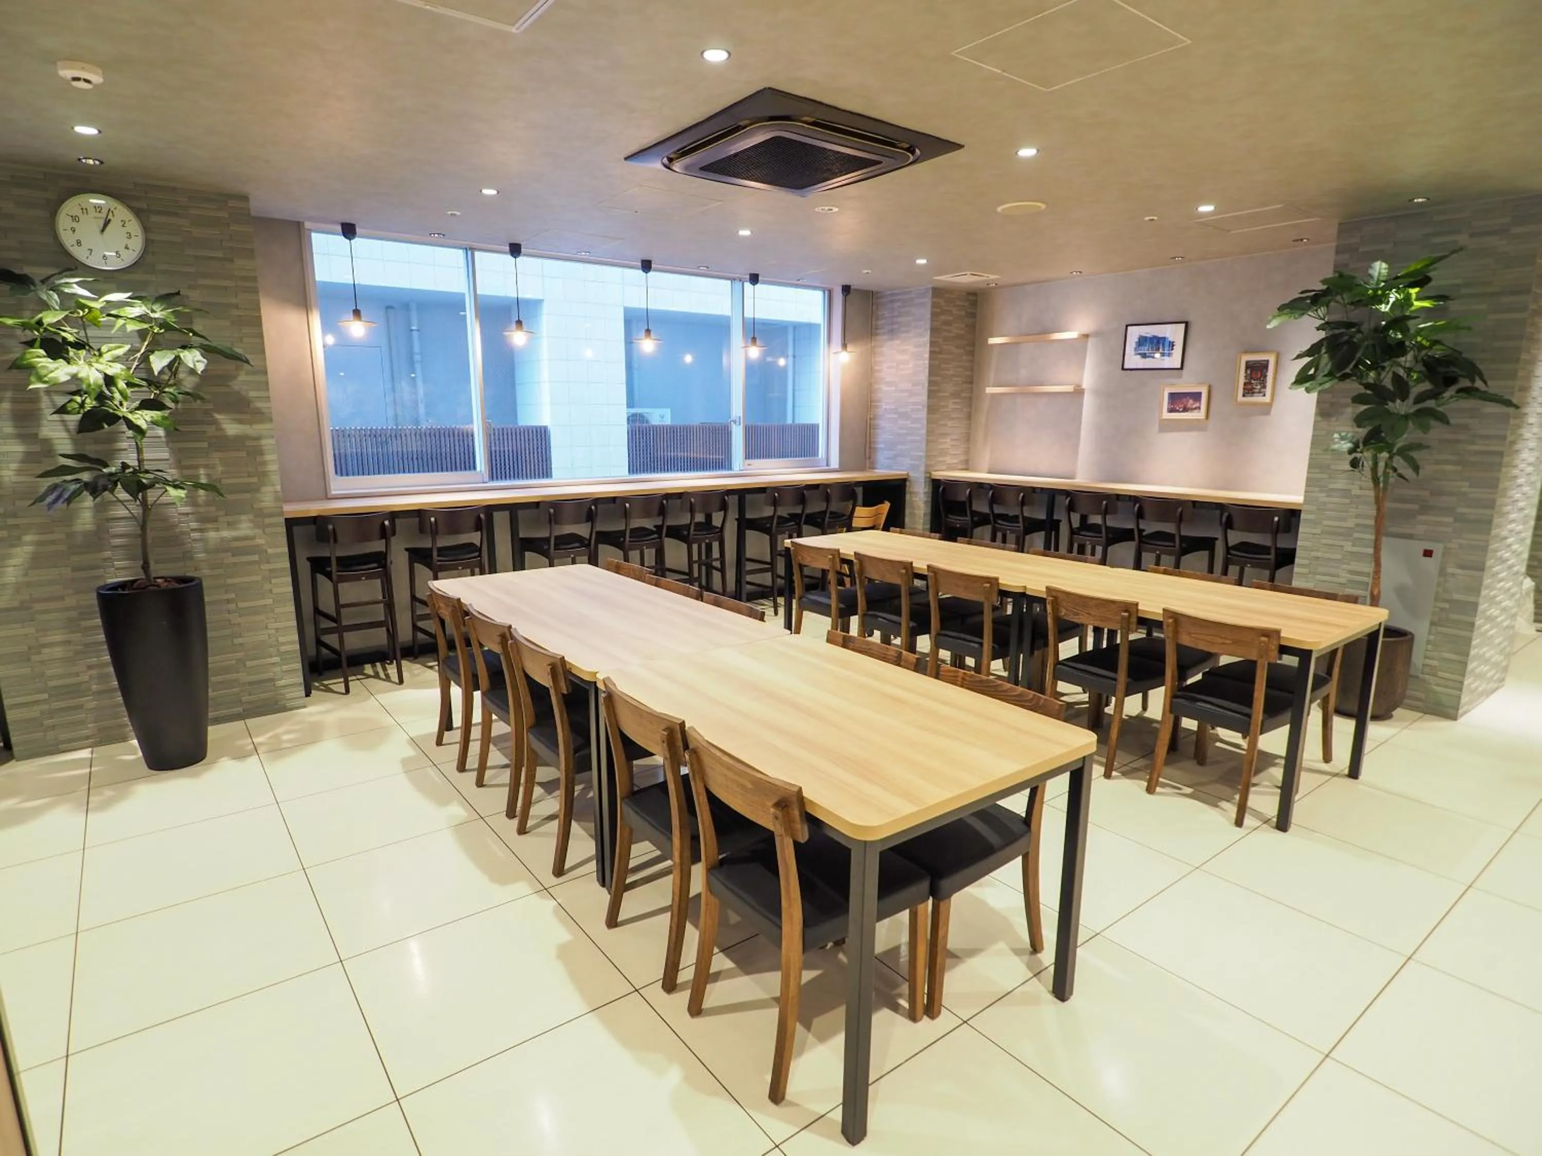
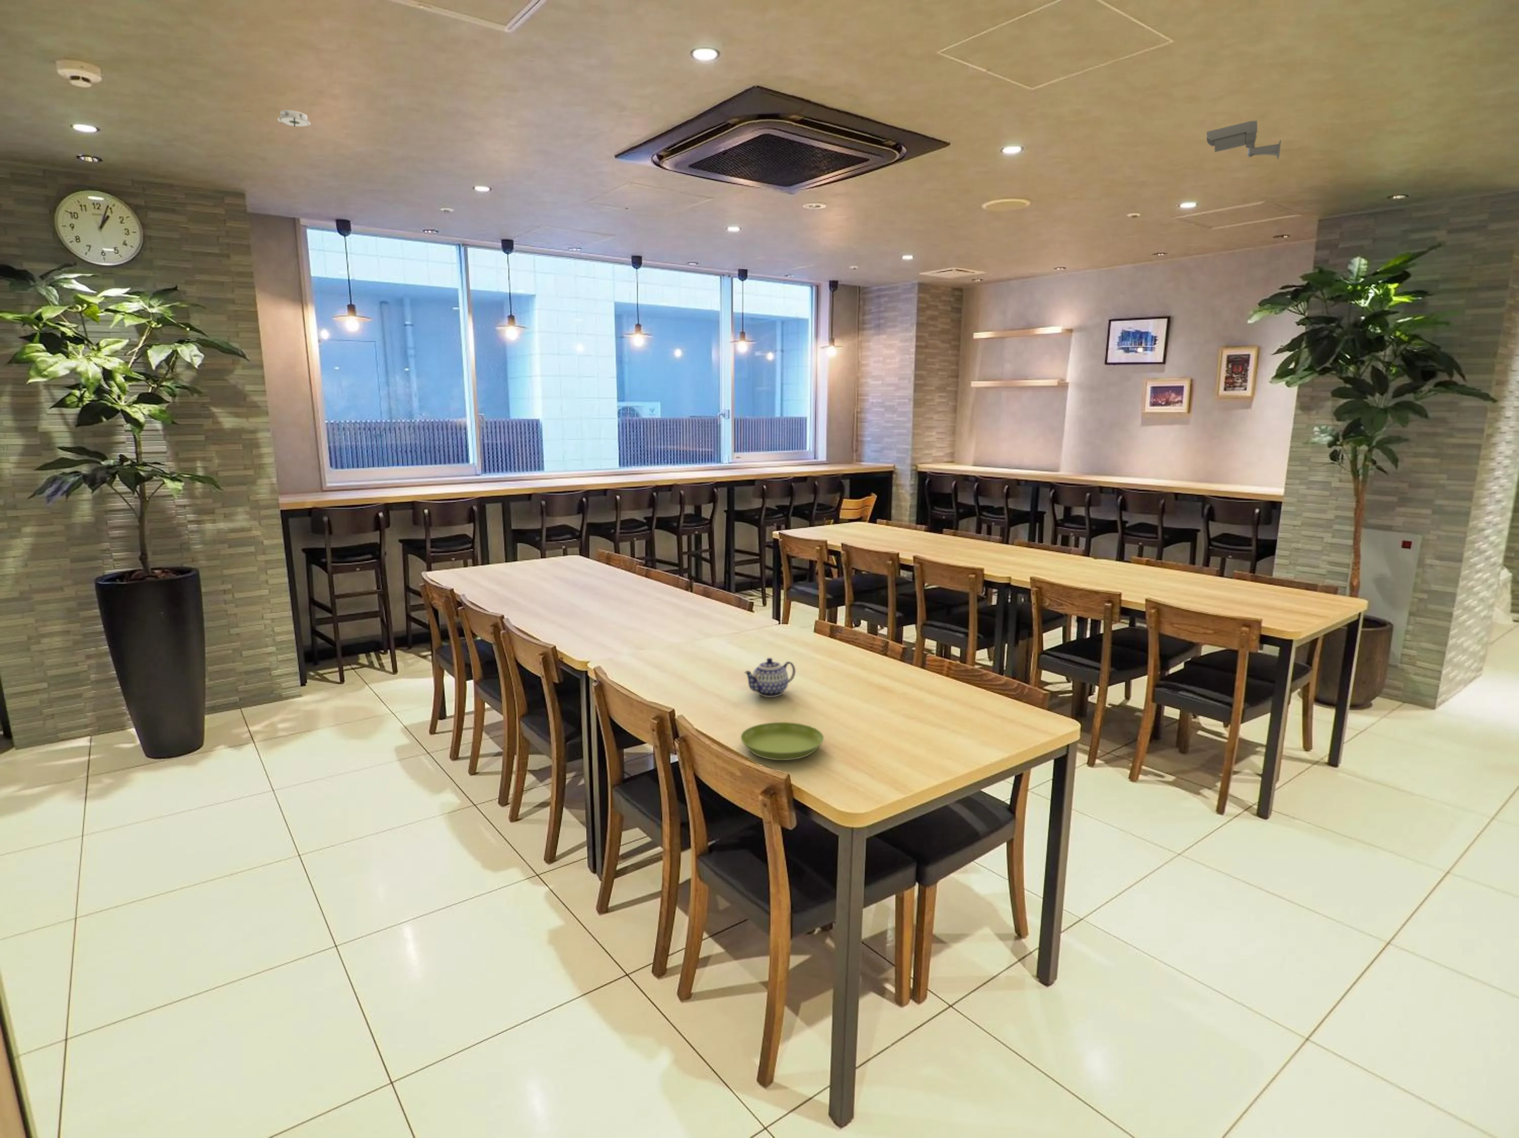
+ saucer (782, 742)
+ teapot (769, 675)
+ security camera (1243, 142)
+ smoke detector (293, 118)
